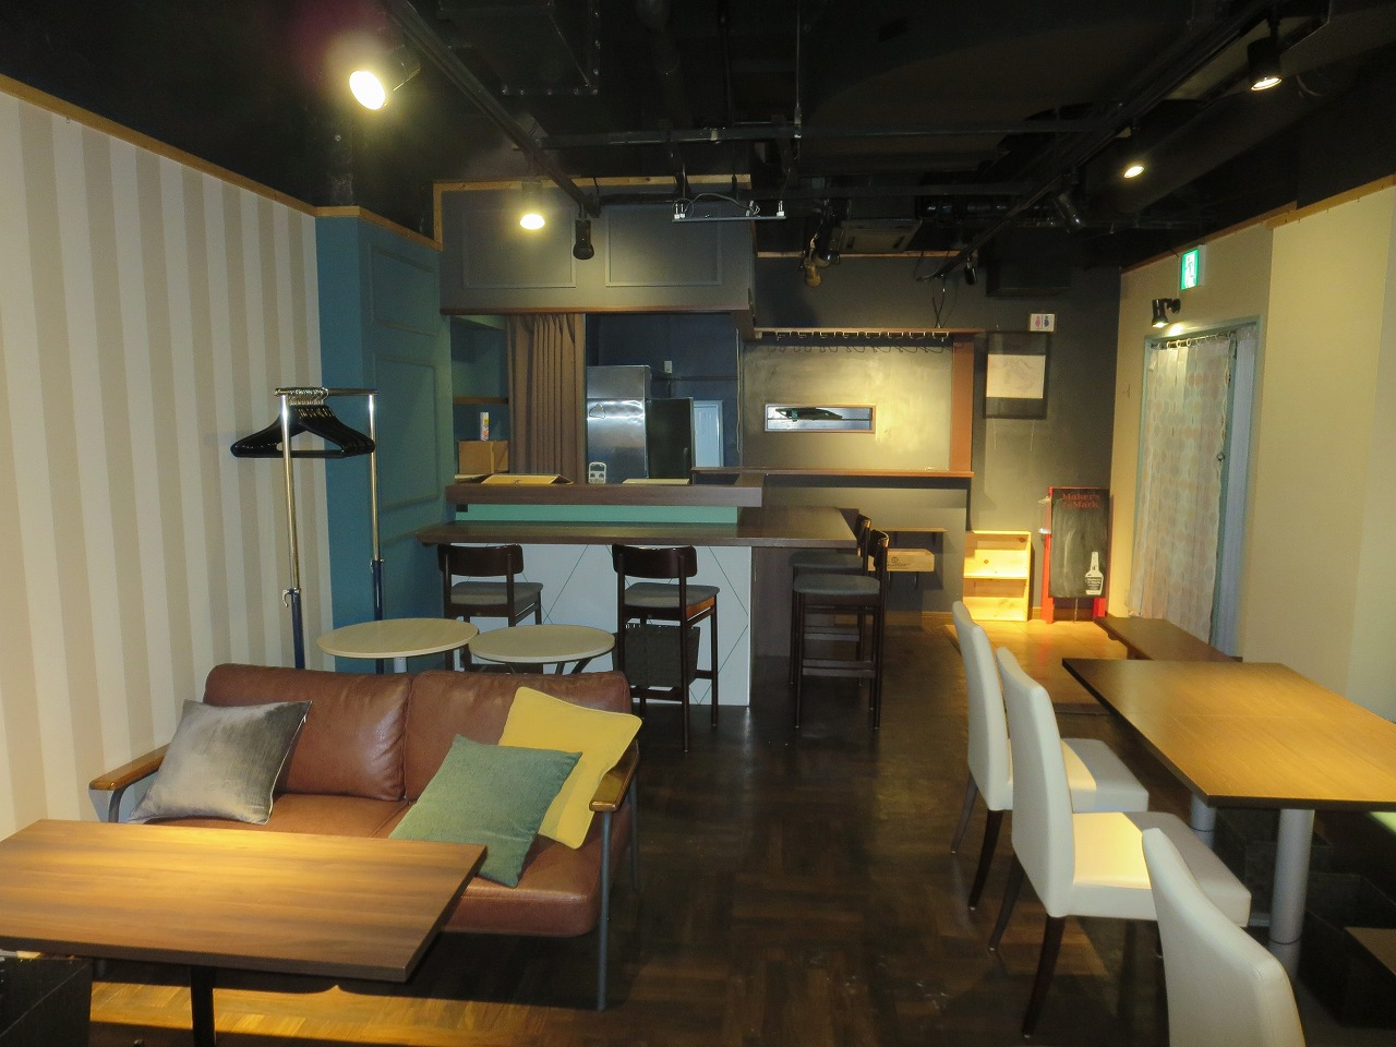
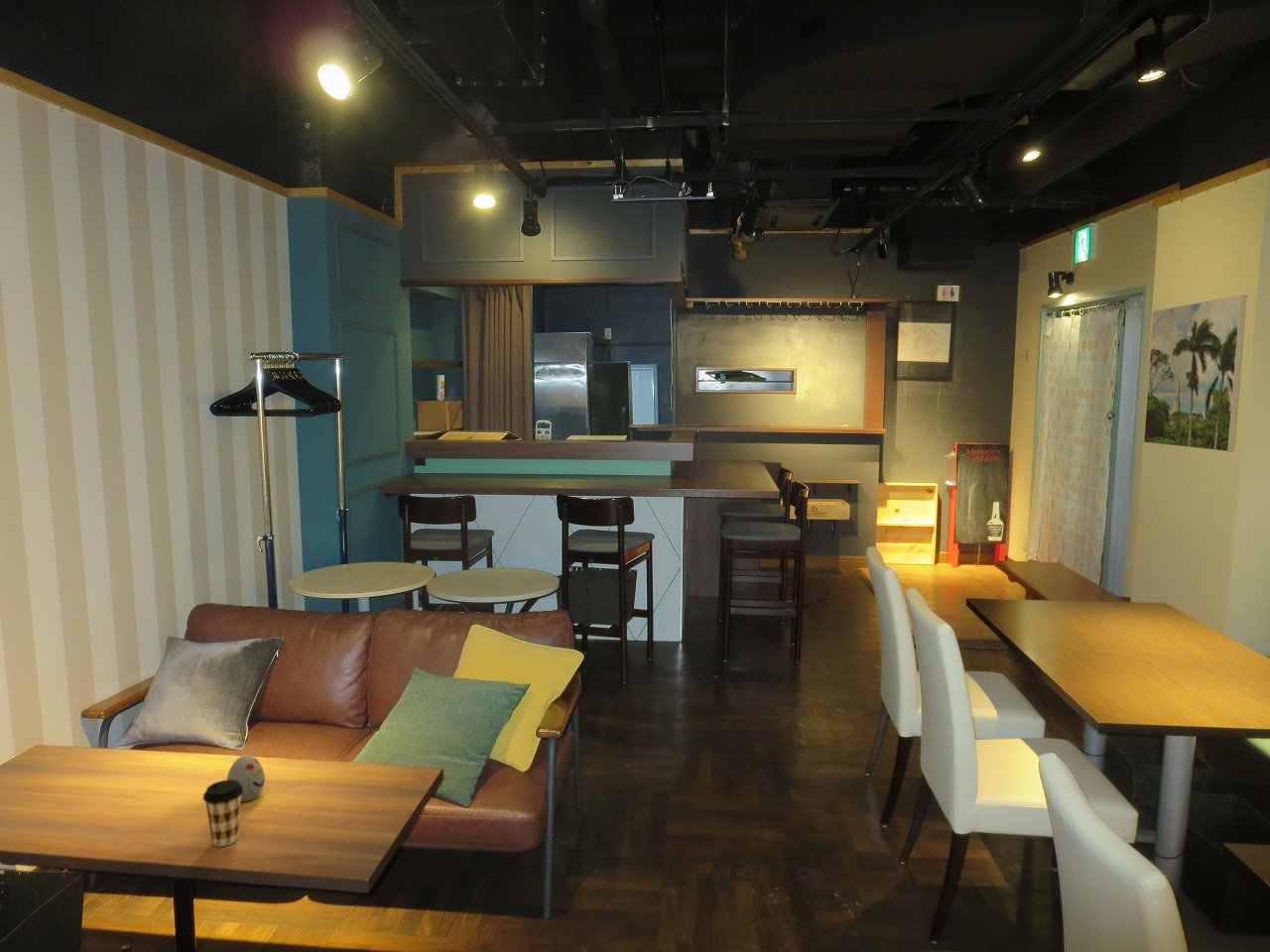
+ decorative egg (245, 775)
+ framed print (1190, 376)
+ coffee cup (224, 813)
